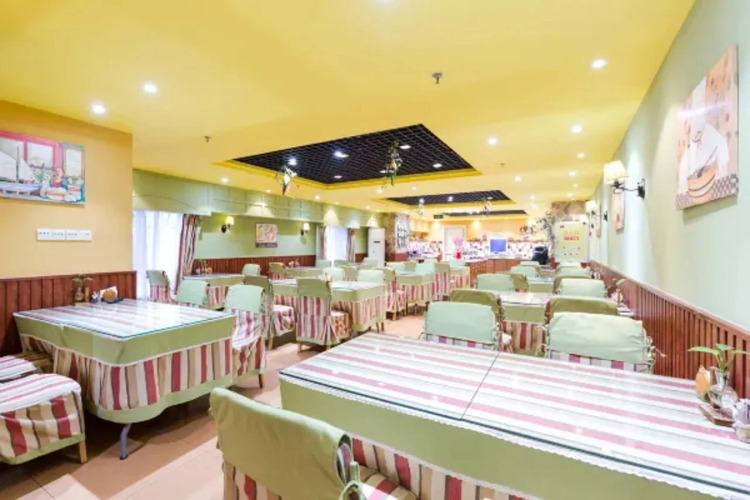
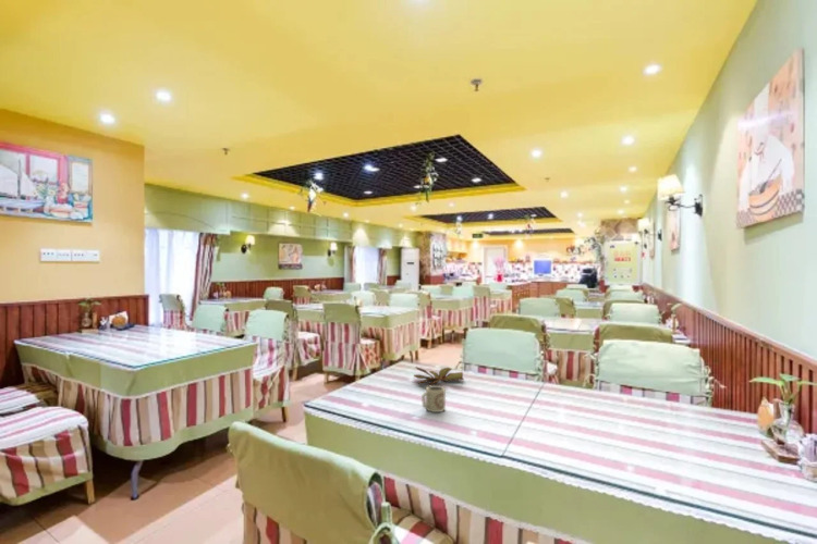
+ cup (432, 398)
+ succulent plant (438, 374)
